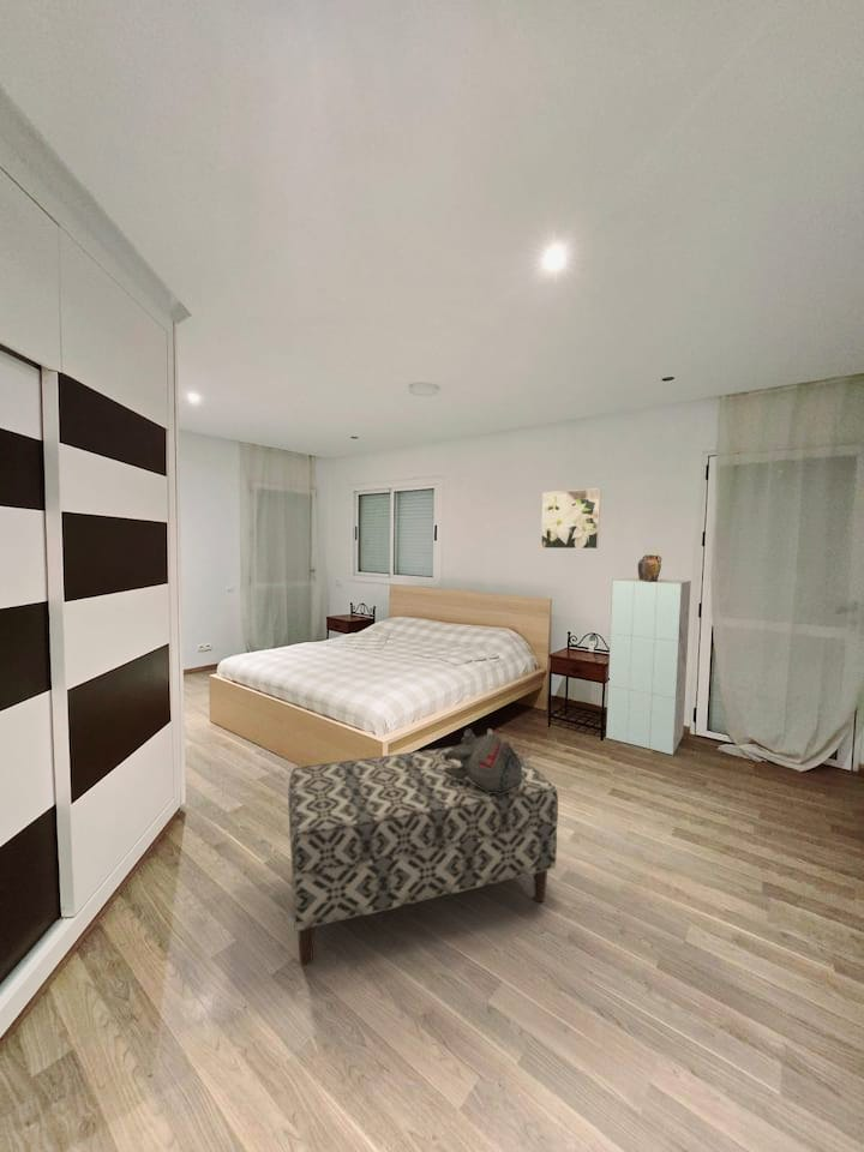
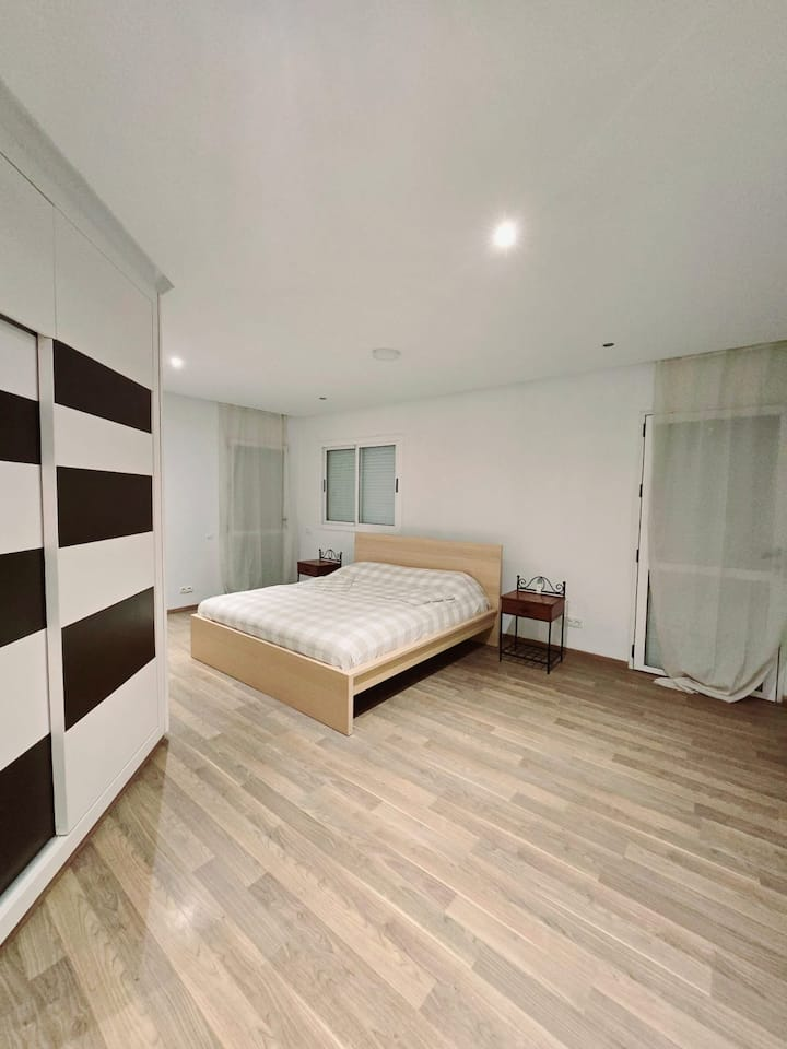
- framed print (569, 520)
- jar set (649, 566)
- cabinet (648, 659)
- plush toy (481, 758)
- bench (419, 834)
